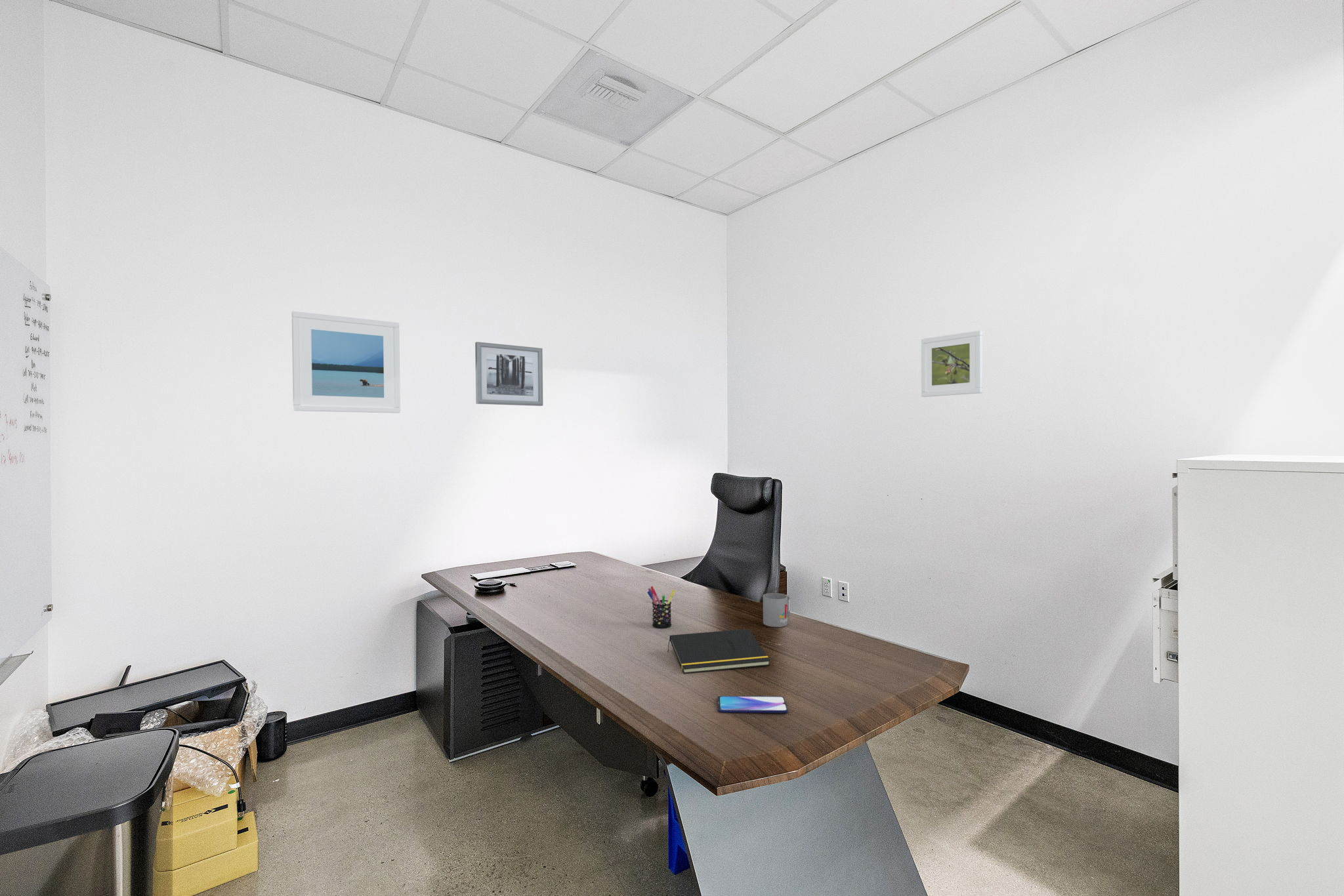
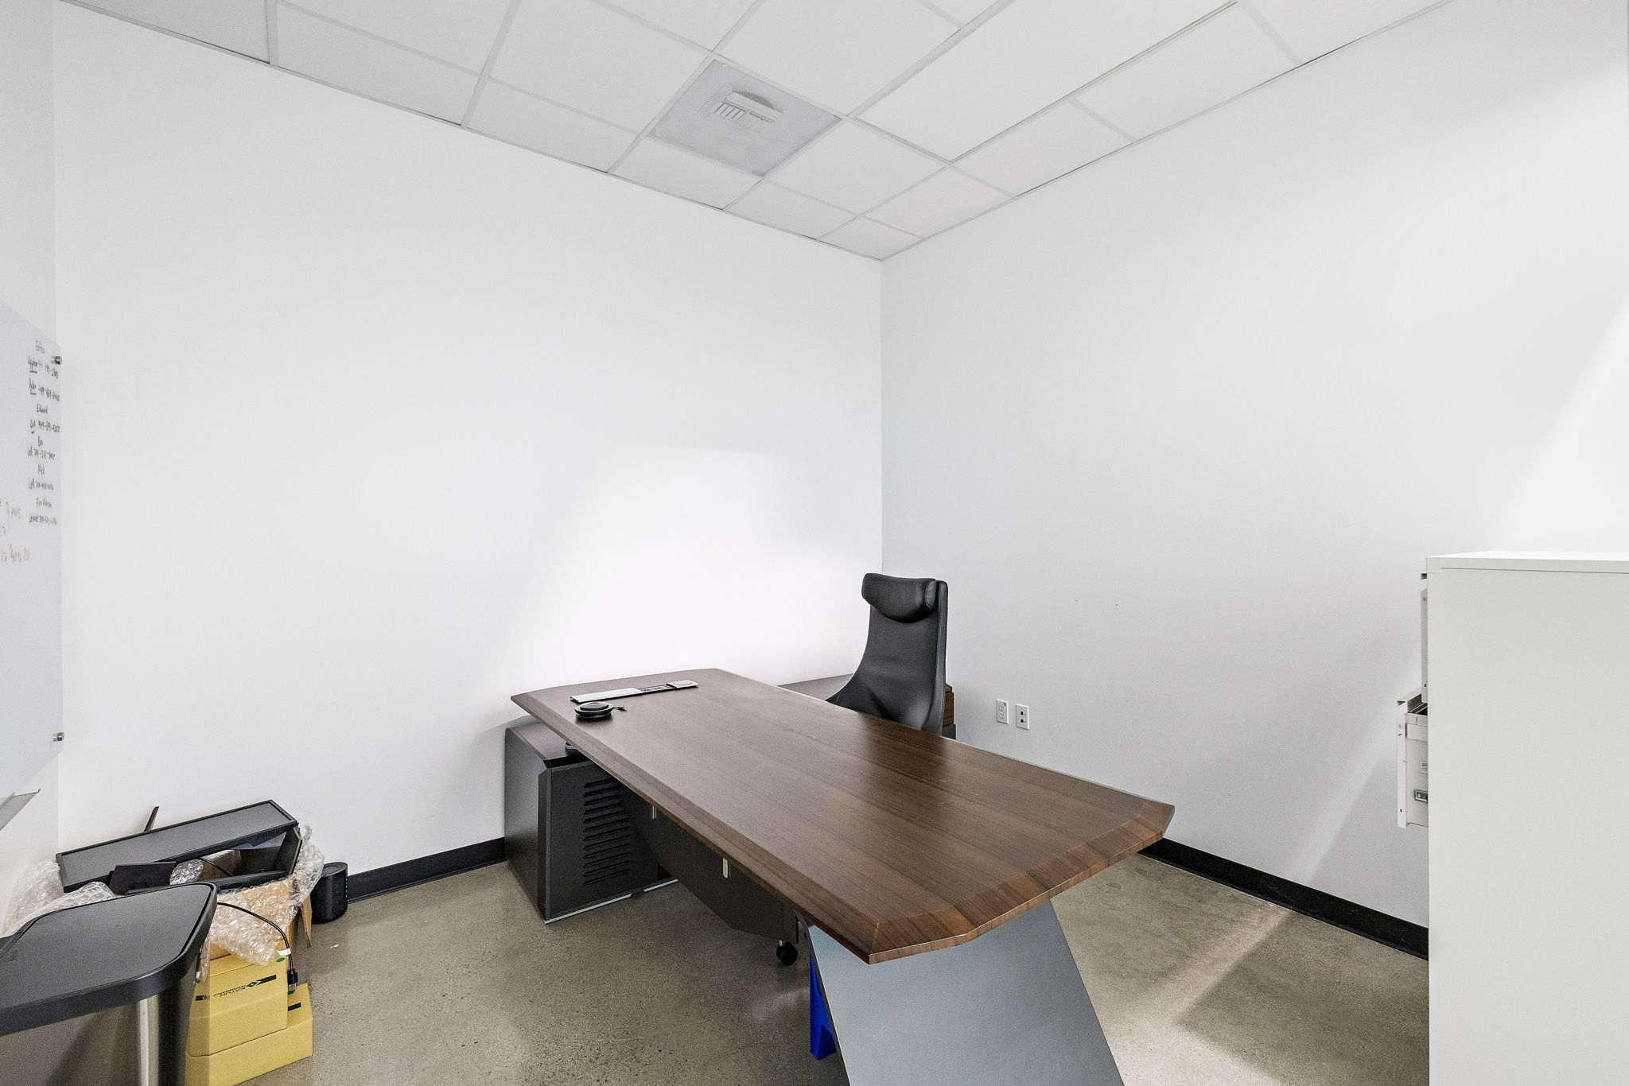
- notepad (718, 649)
- mug (778, 608)
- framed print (348, 365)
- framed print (950, 365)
- smartphone (751, 704)
- wall art (510, 375)
- pen holder (661, 606)
